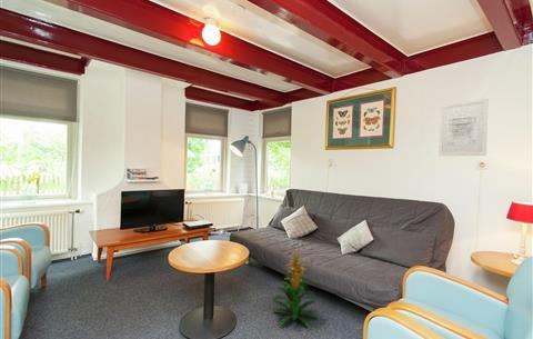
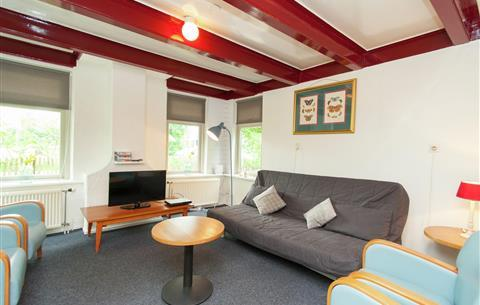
- indoor plant (295, 282)
- wall art (462, 129)
